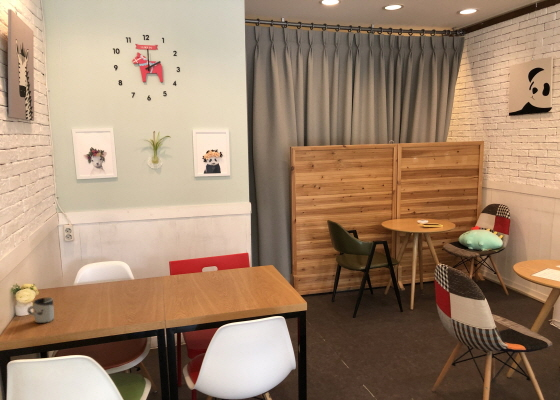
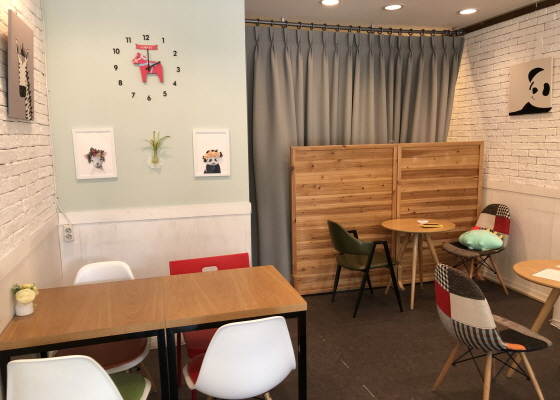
- cup (40, 310)
